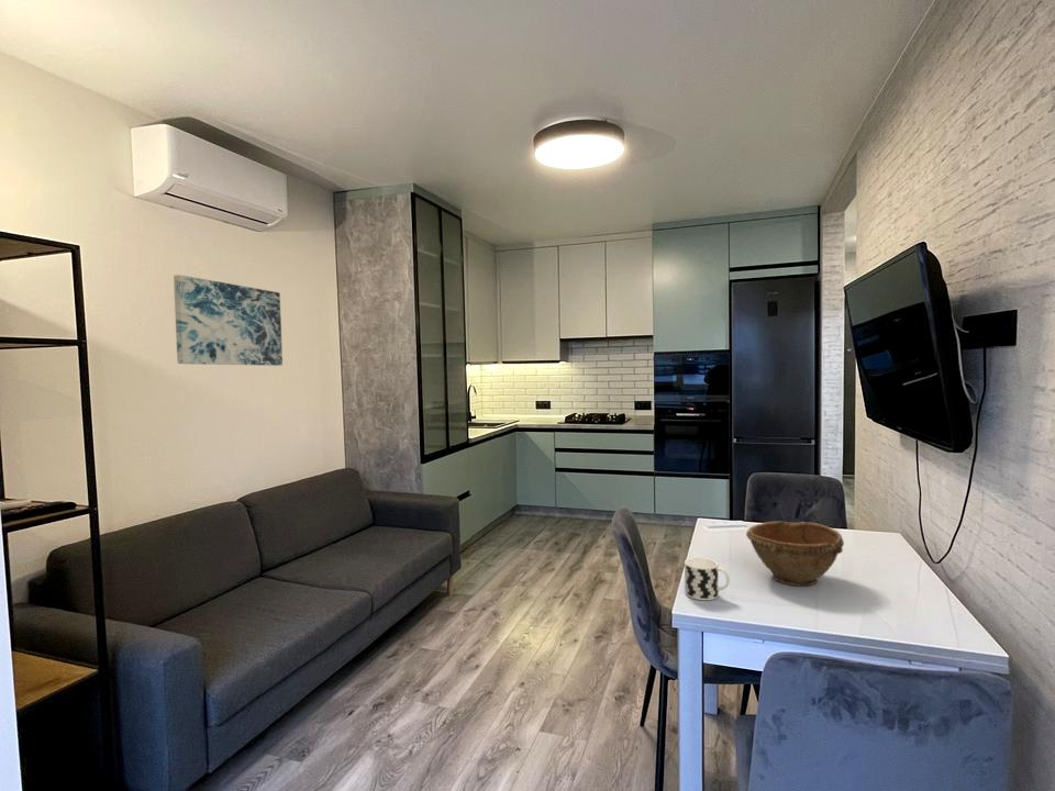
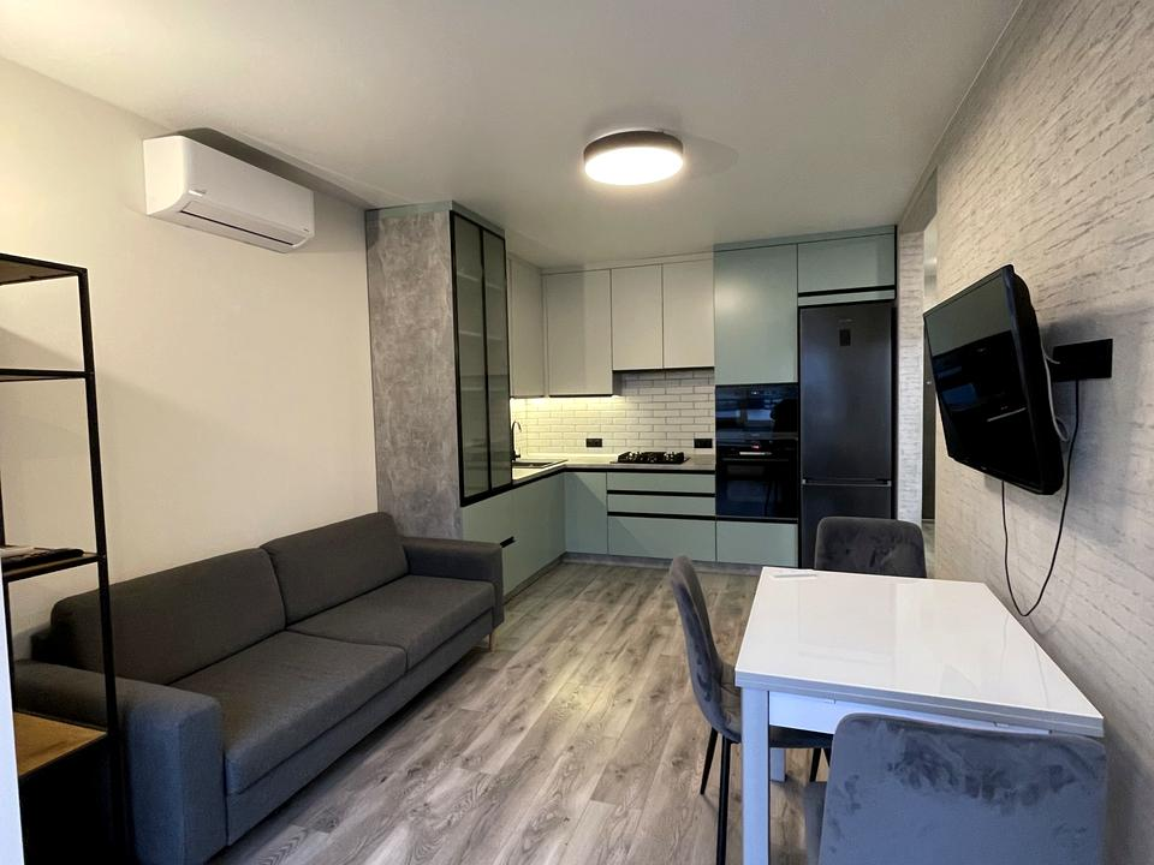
- cup (707, 579)
- wall art (233, 324)
- bowl (793, 555)
